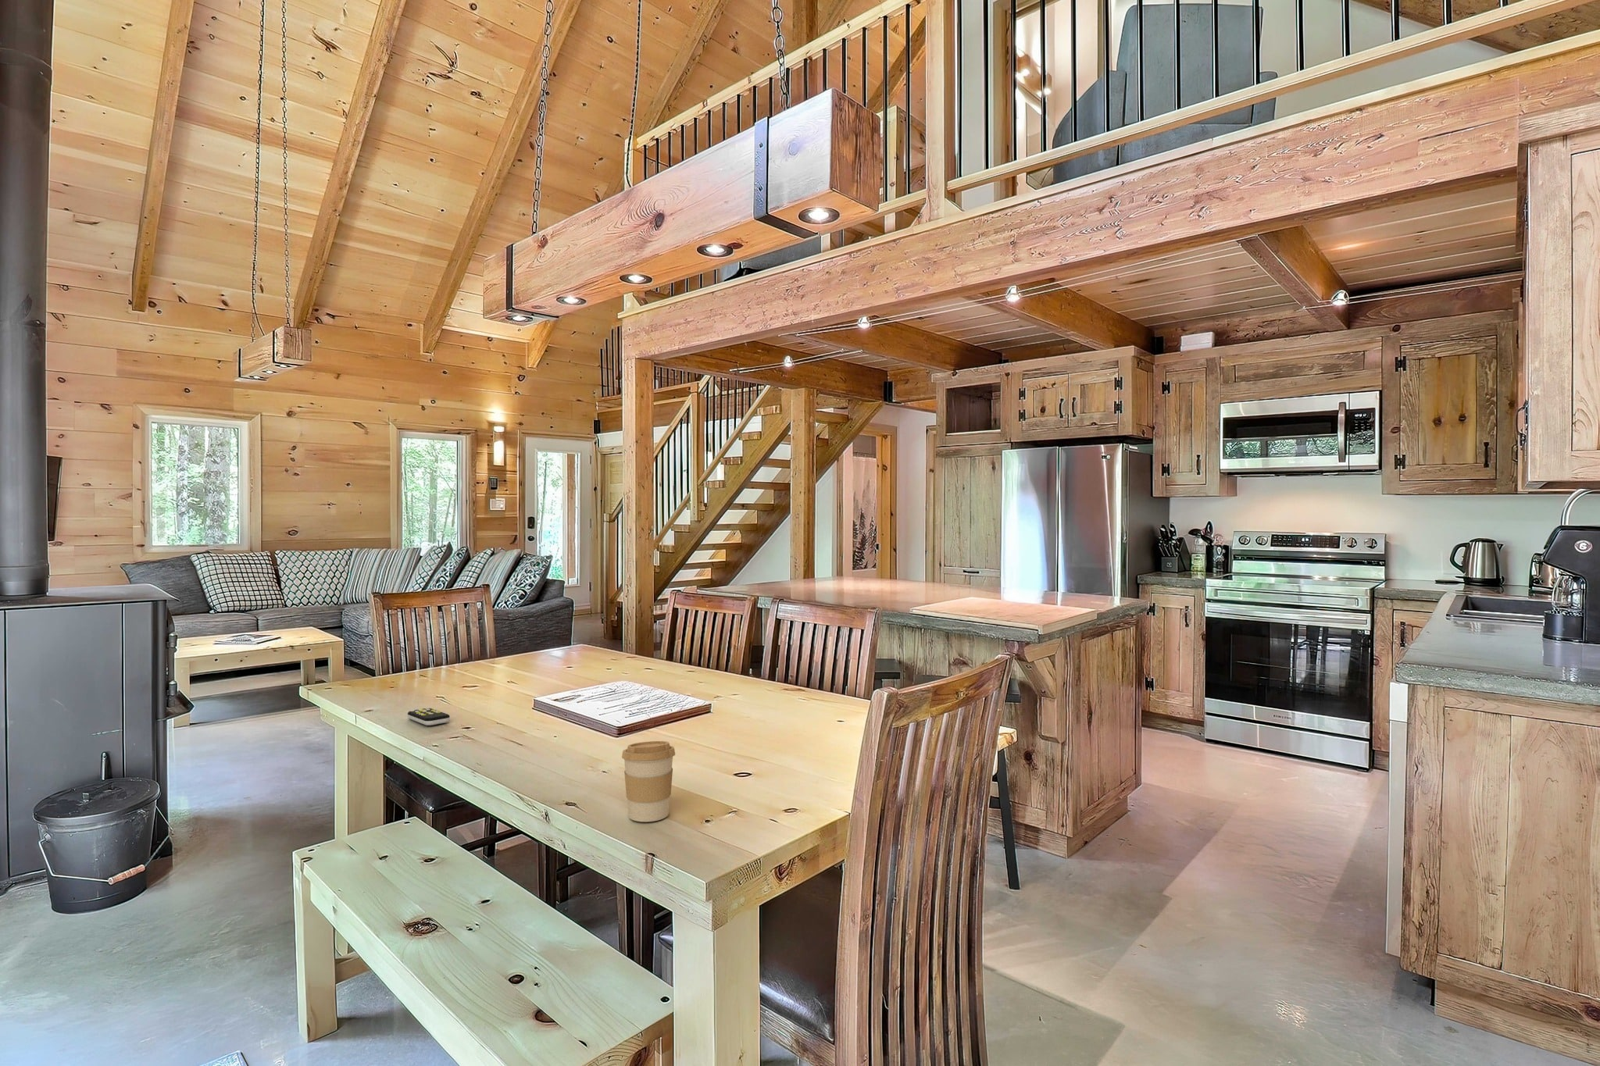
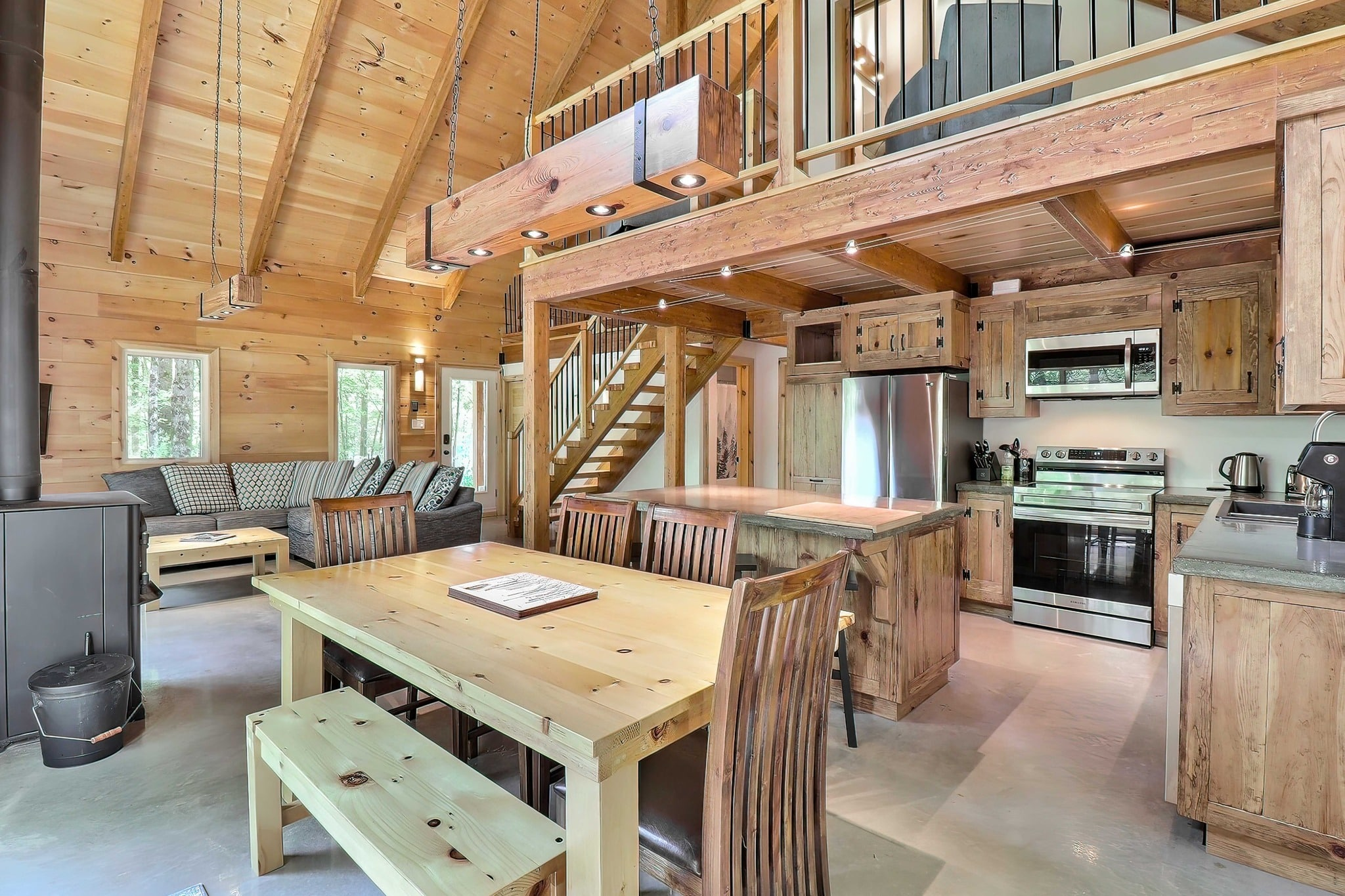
- coffee cup (648, 778)
- remote control (428, 716)
